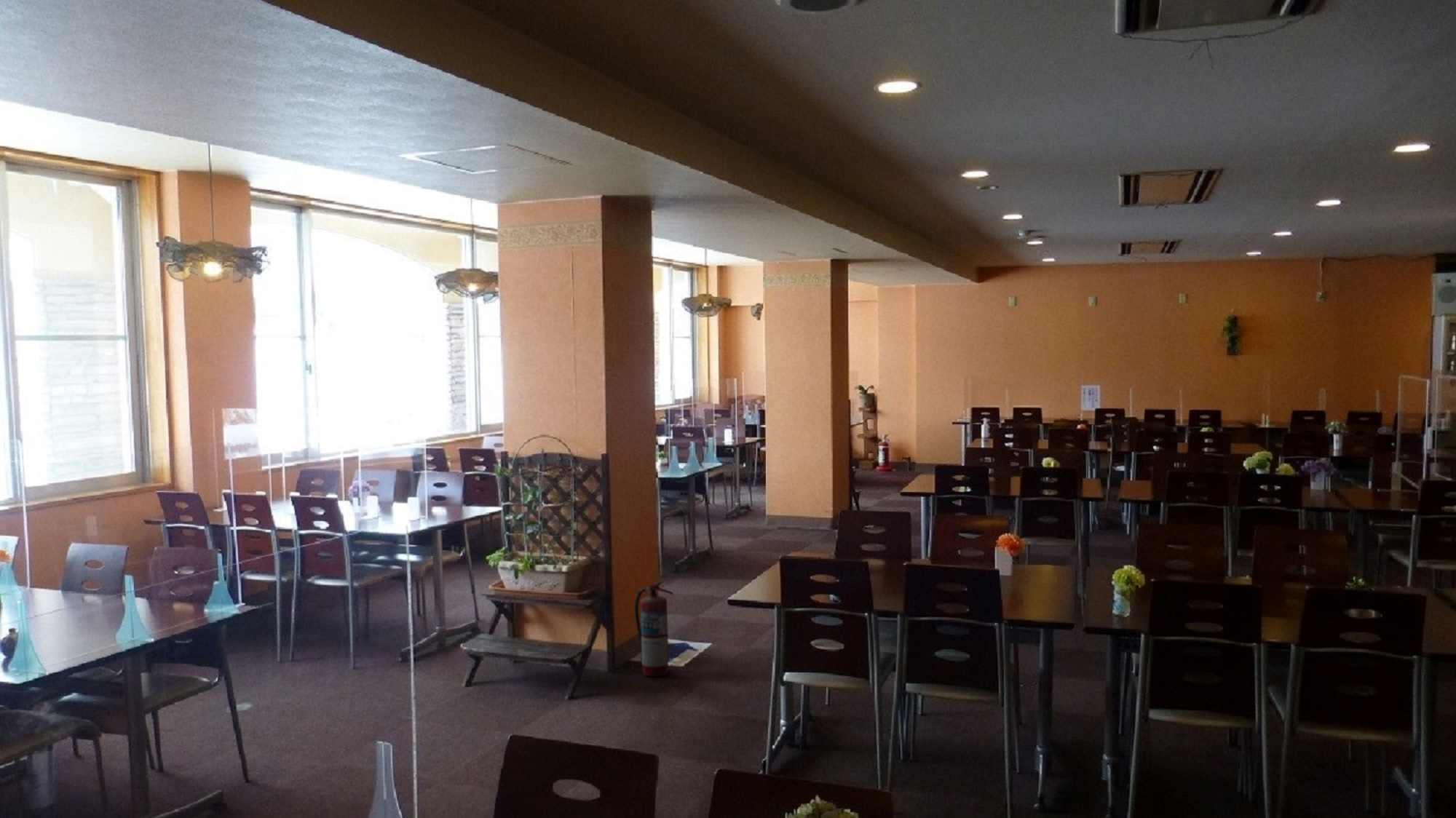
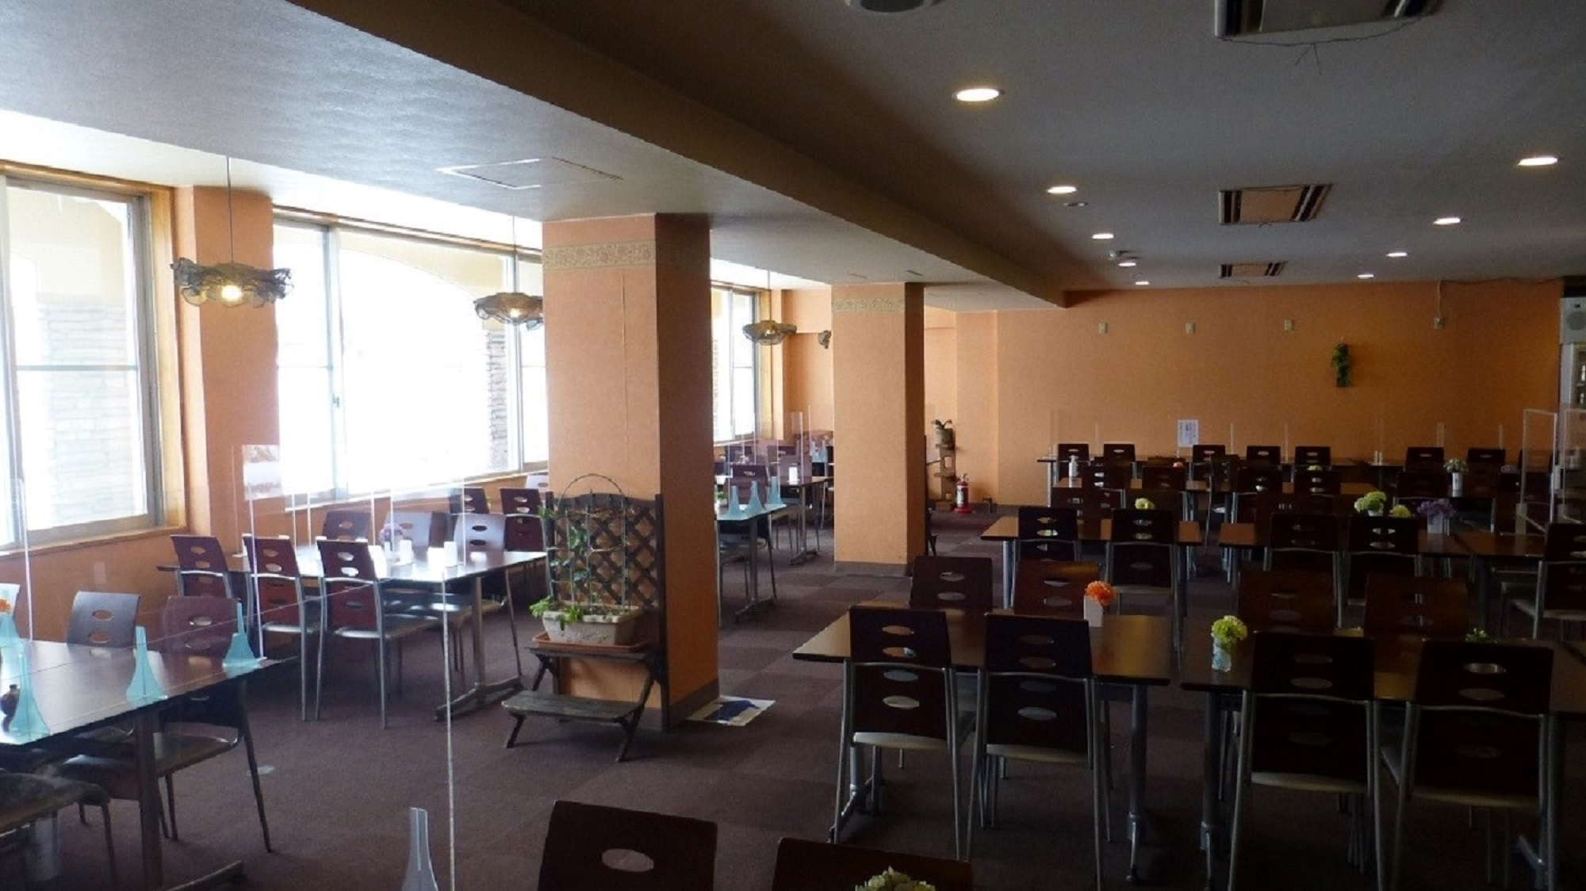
- fire extinguisher (654, 625)
